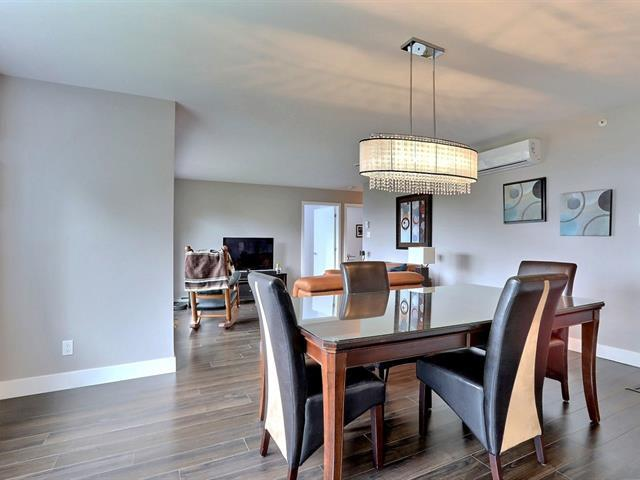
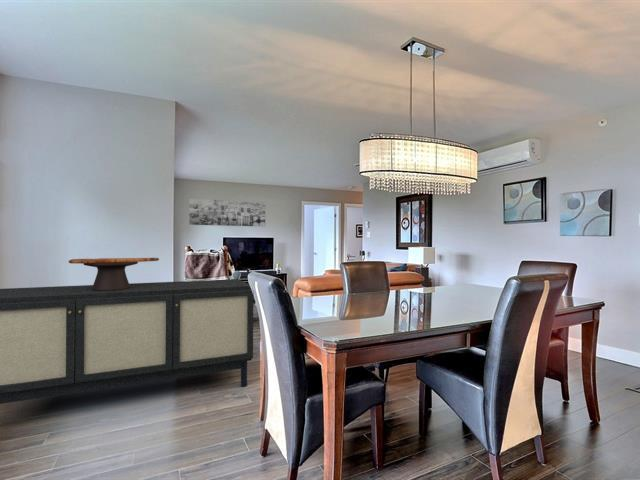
+ wall art (228, 213)
+ sideboard (129, 341)
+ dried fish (115, 273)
